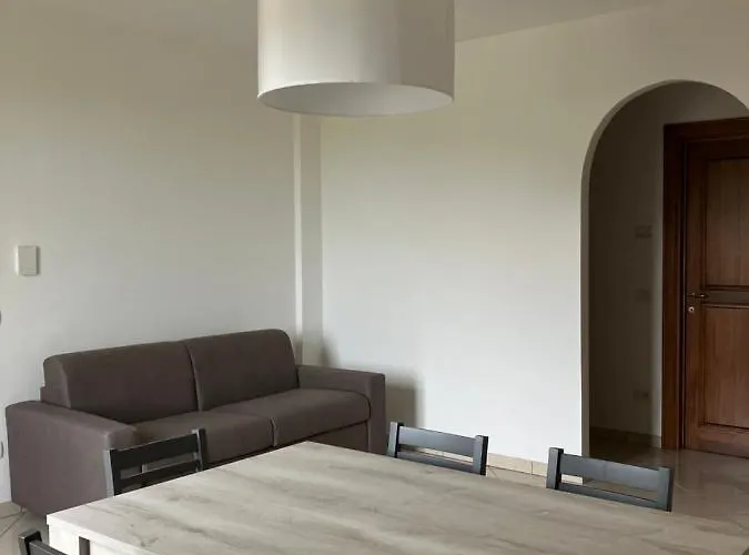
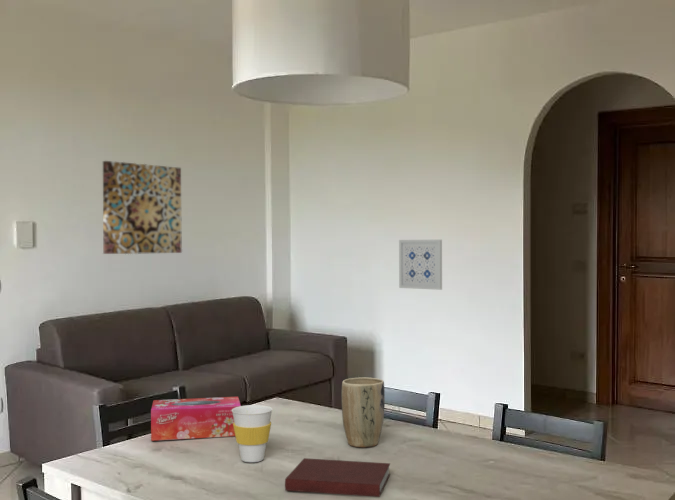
+ tissue box (196, 417)
+ wall art (420, 264)
+ notebook (339, 476)
+ cup (252, 434)
+ wall art (143, 209)
+ plant pot (363, 412)
